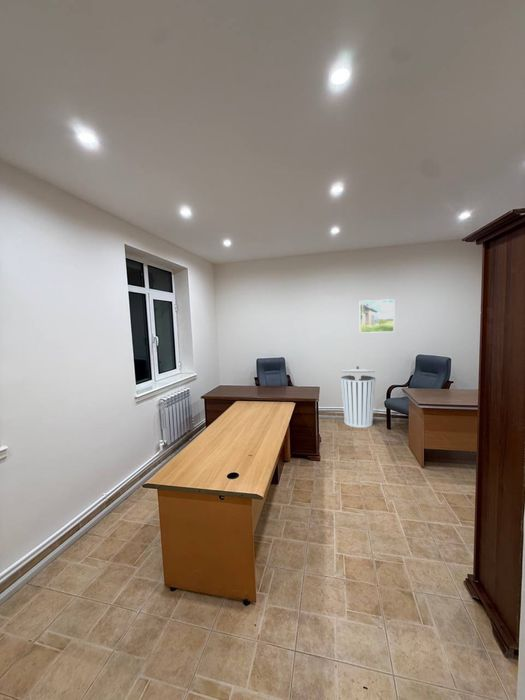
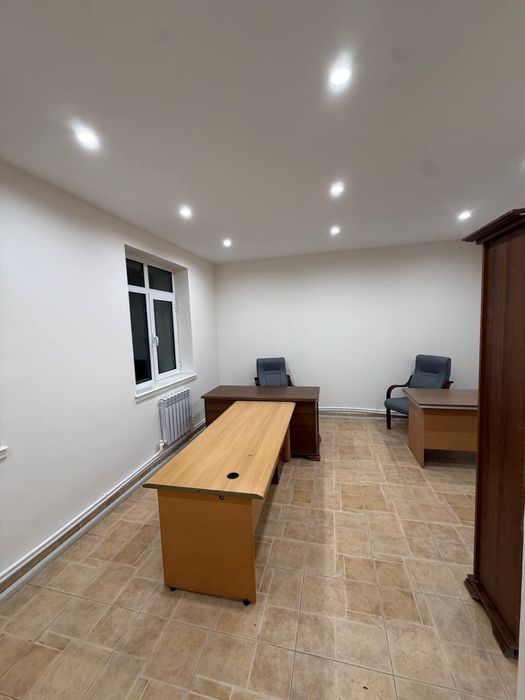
- trash can (358, 394)
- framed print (376, 316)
